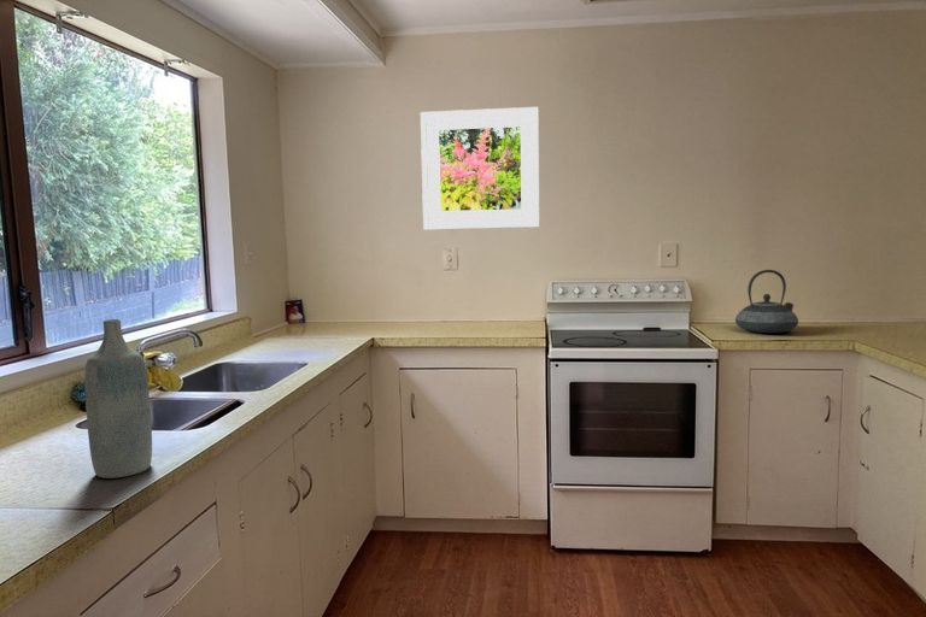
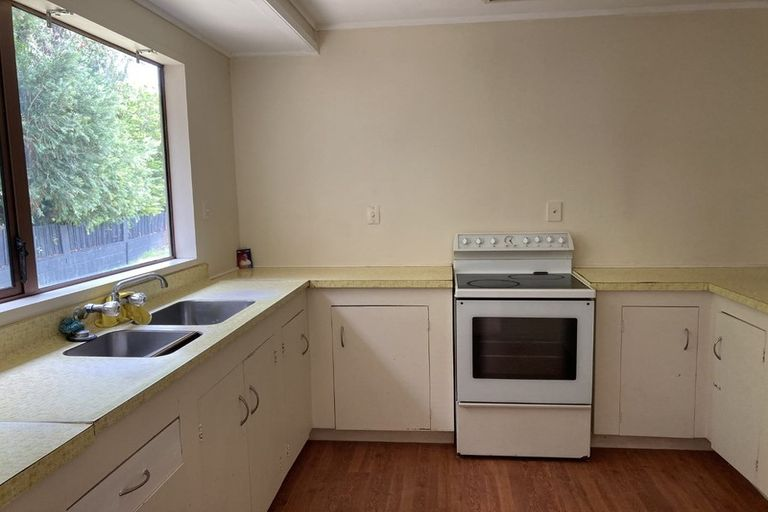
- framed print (480, 169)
- teapot (768, 300)
- bottle (117, 395)
